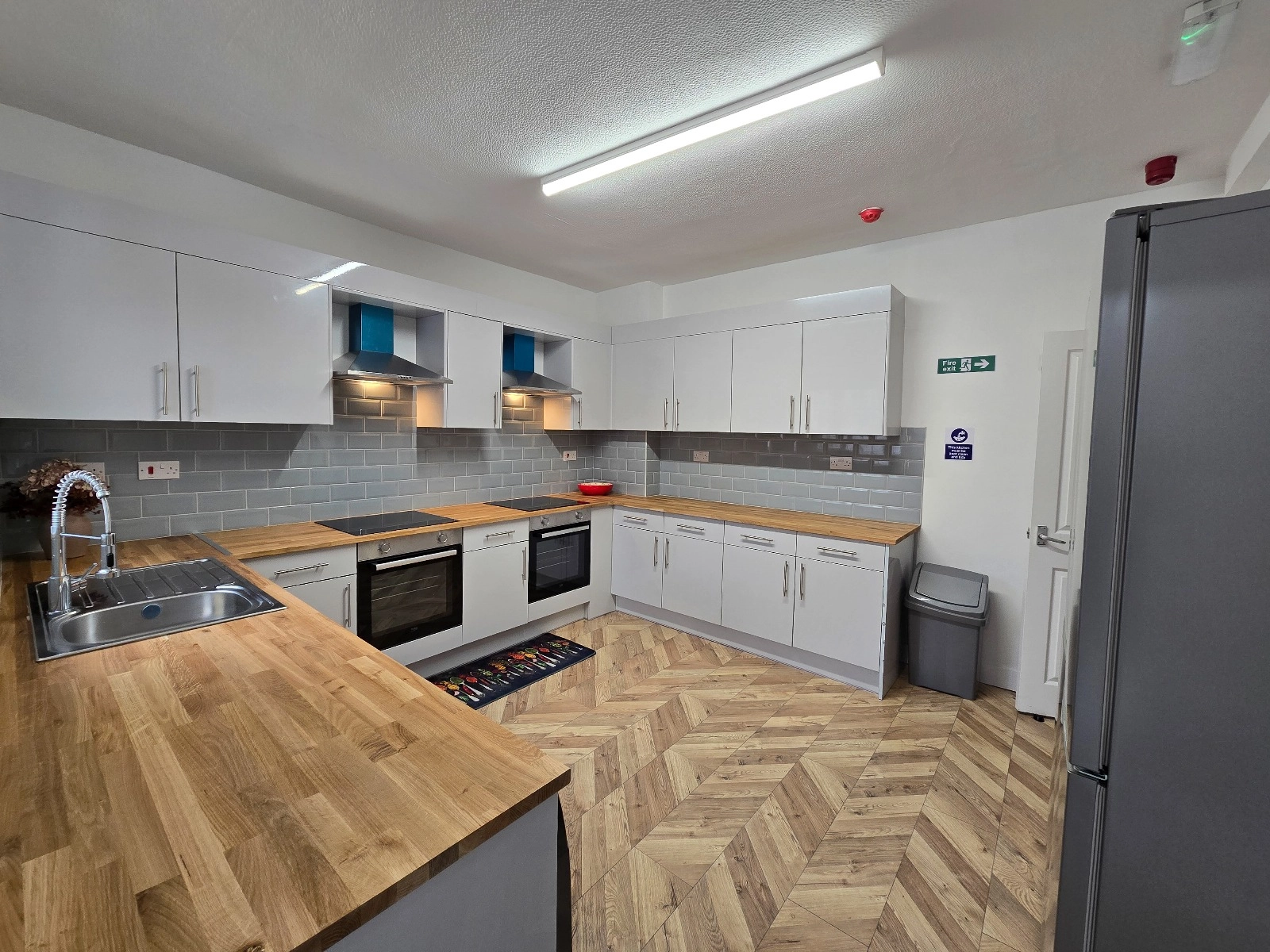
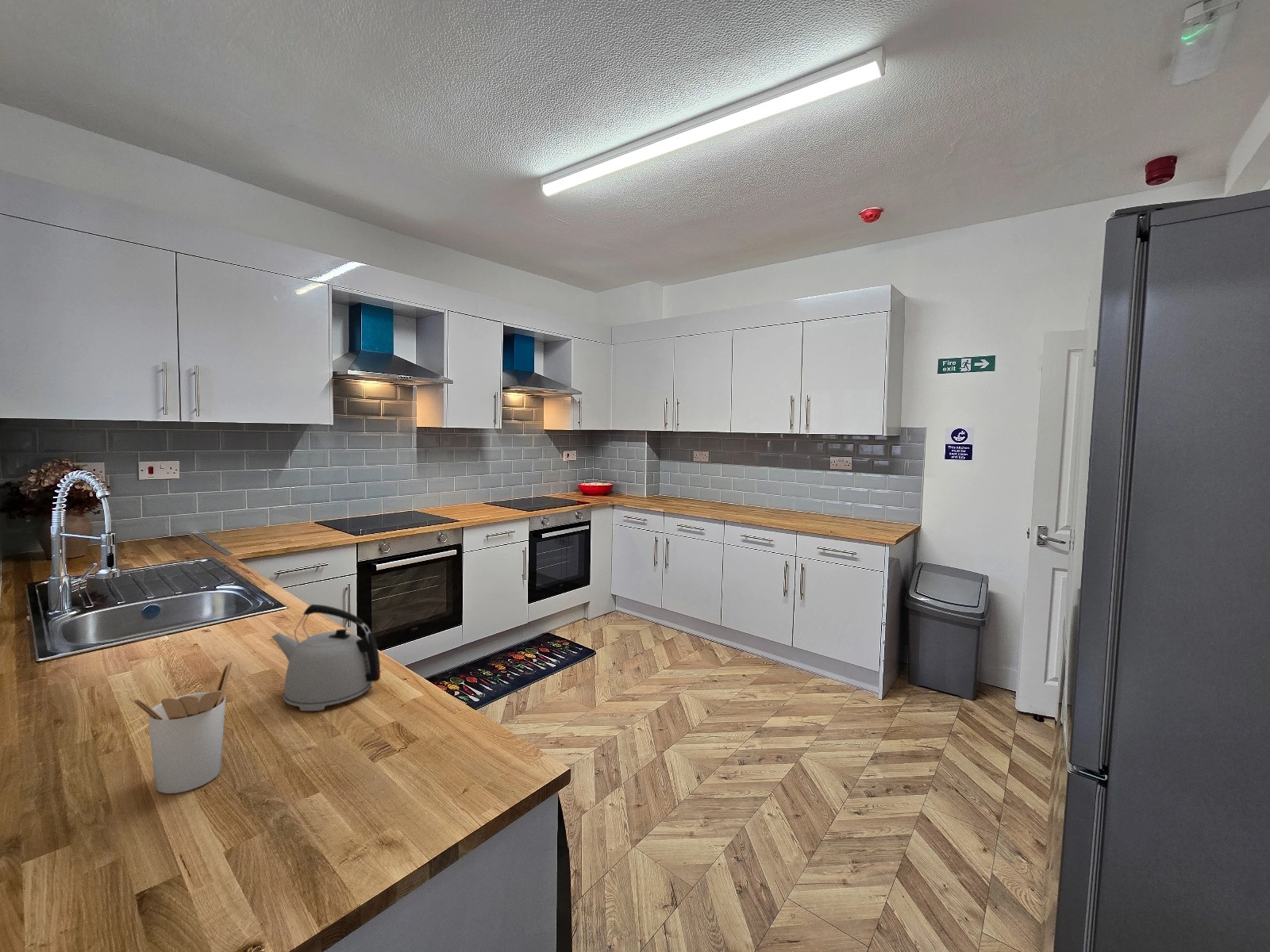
+ kettle (326, 648)
+ utensil holder (190, 730)
